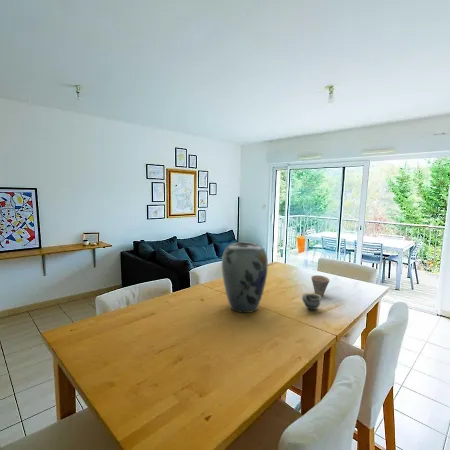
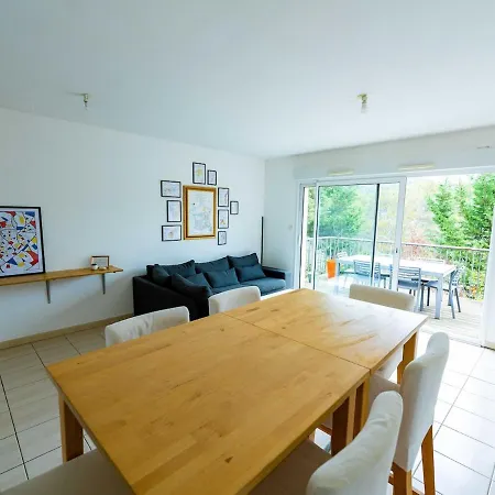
- cup (320, 286)
- cup (309, 300)
- vase (244, 276)
